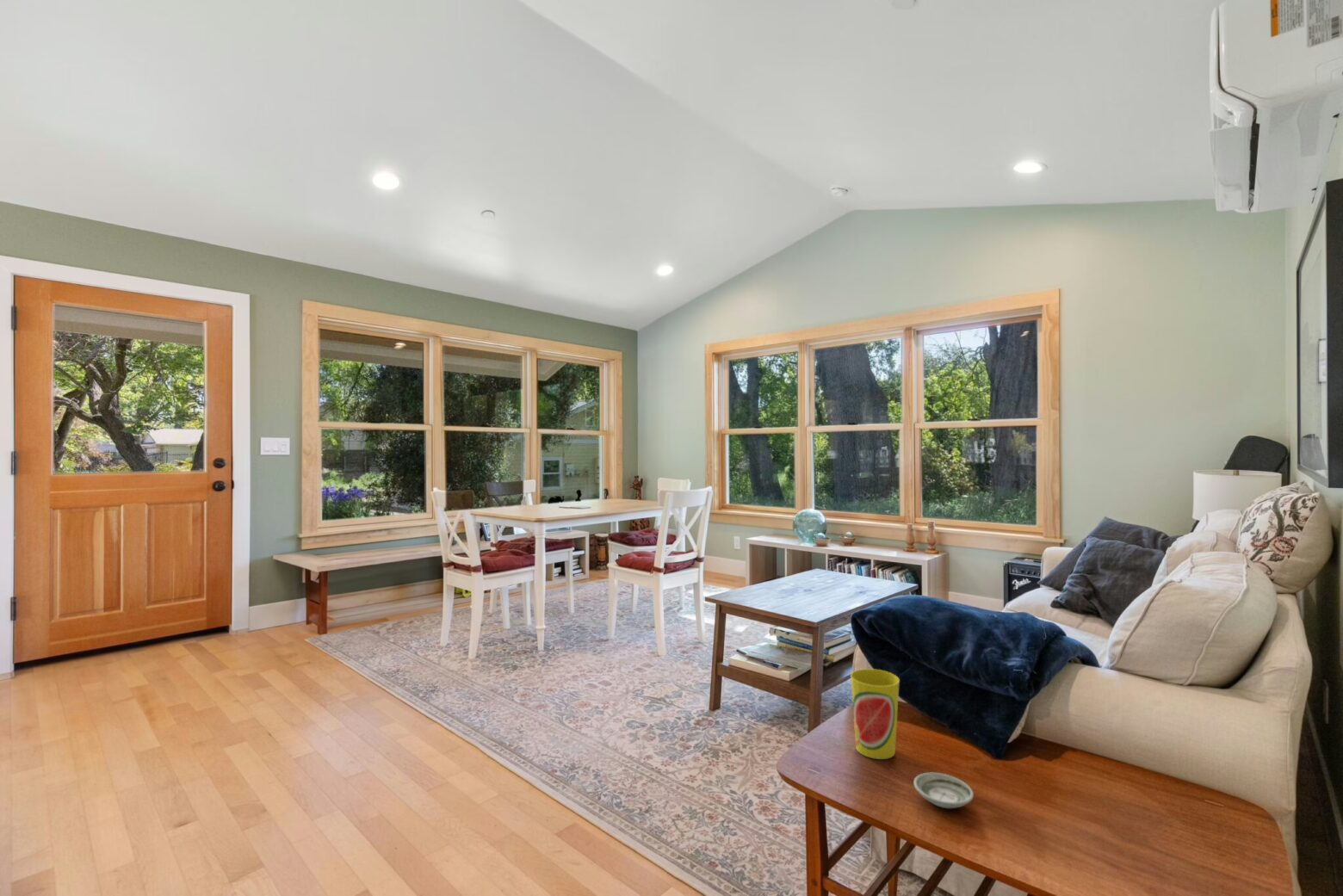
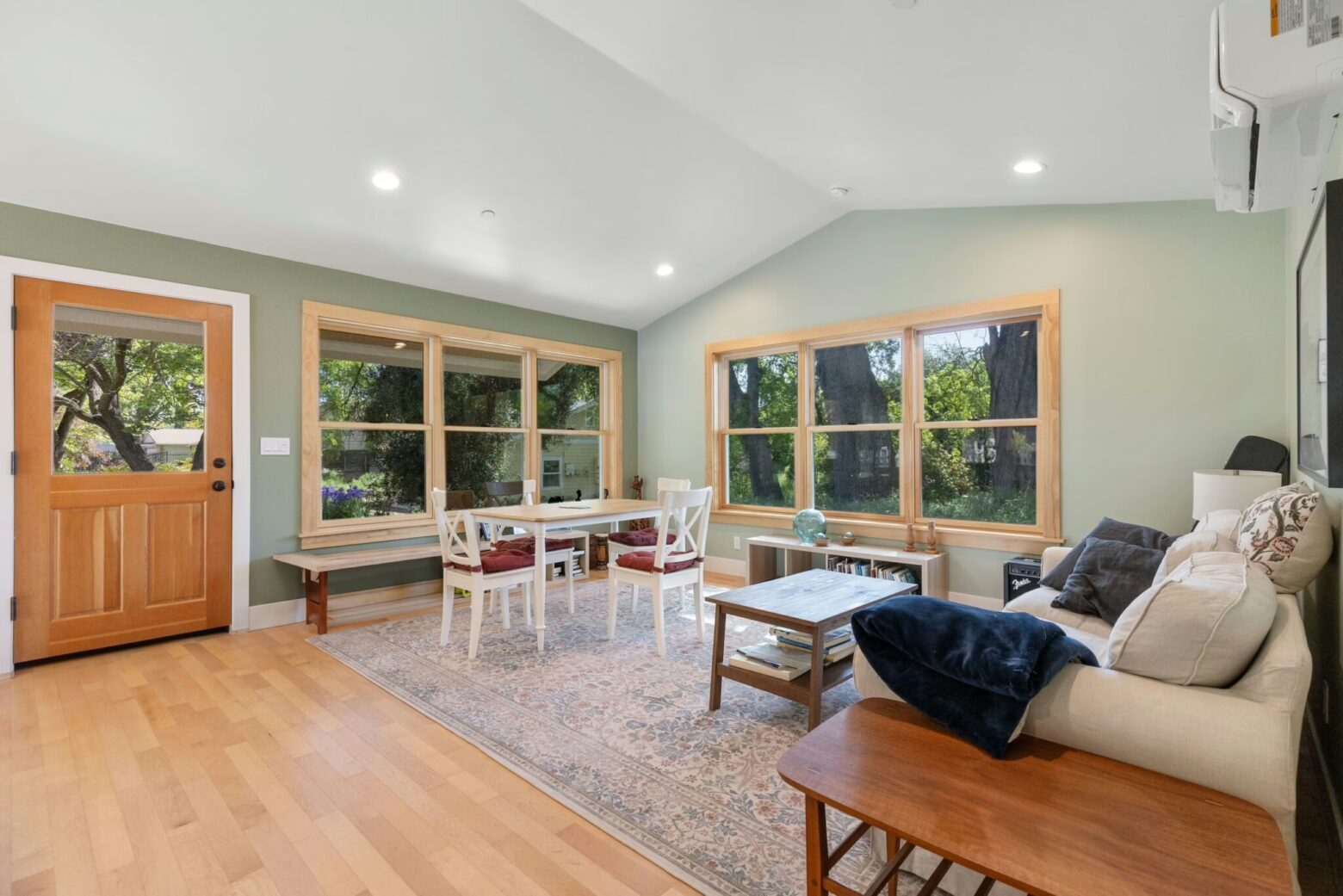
- cup (875, 713)
- saucer (943, 793)
